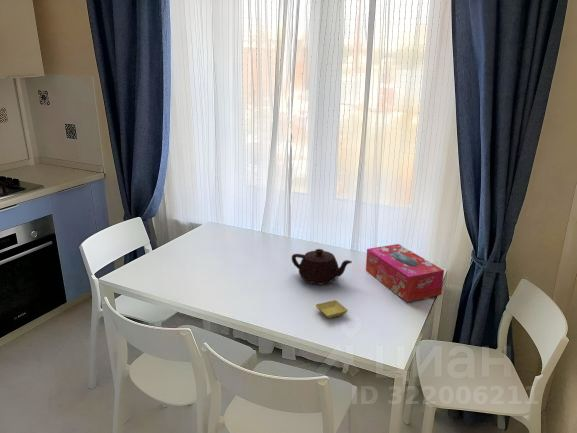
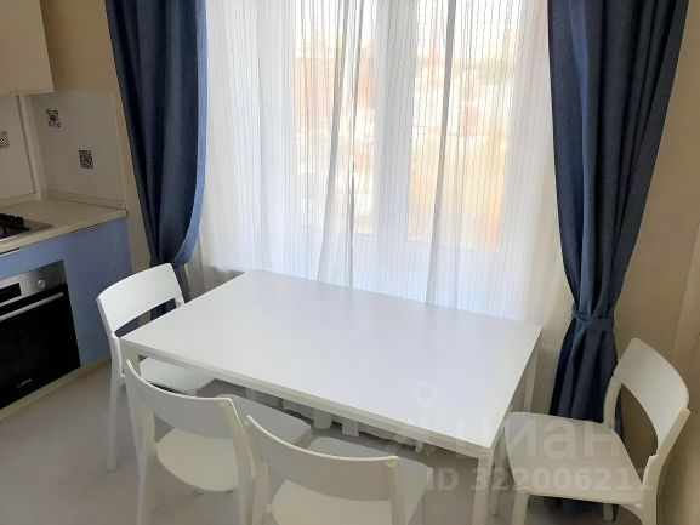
- saucer (331, 309)
- teapot (320, 264)
- tissue box (402, 270)
